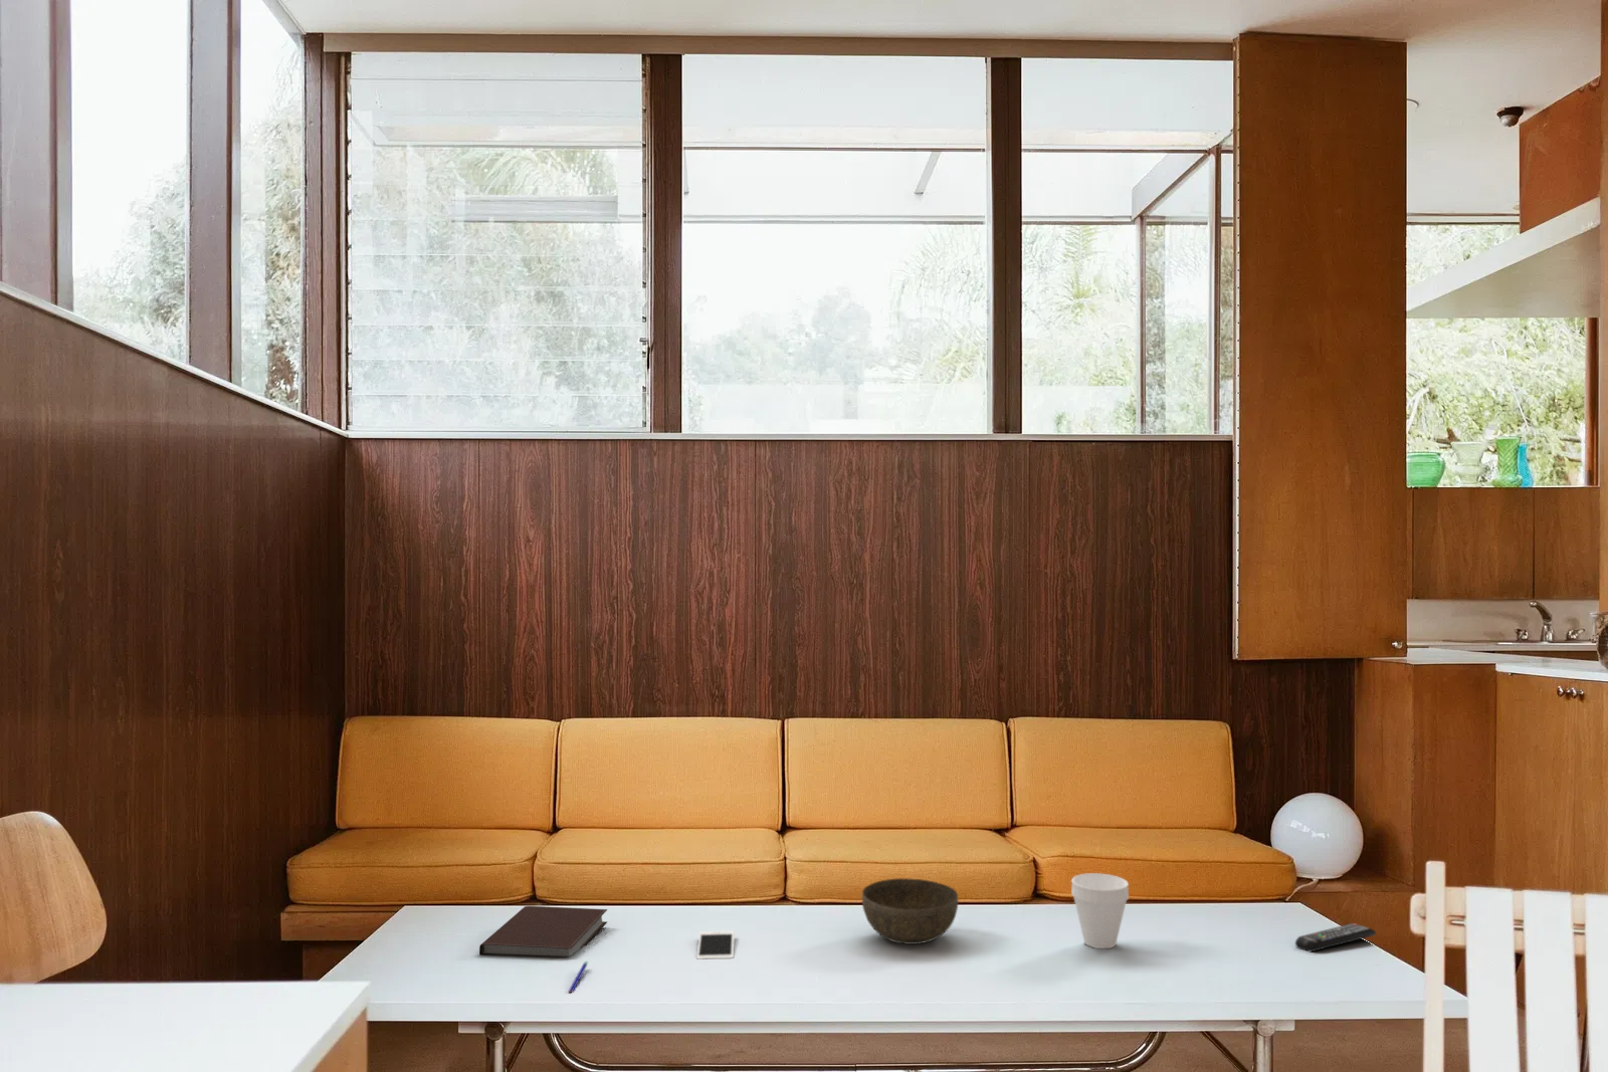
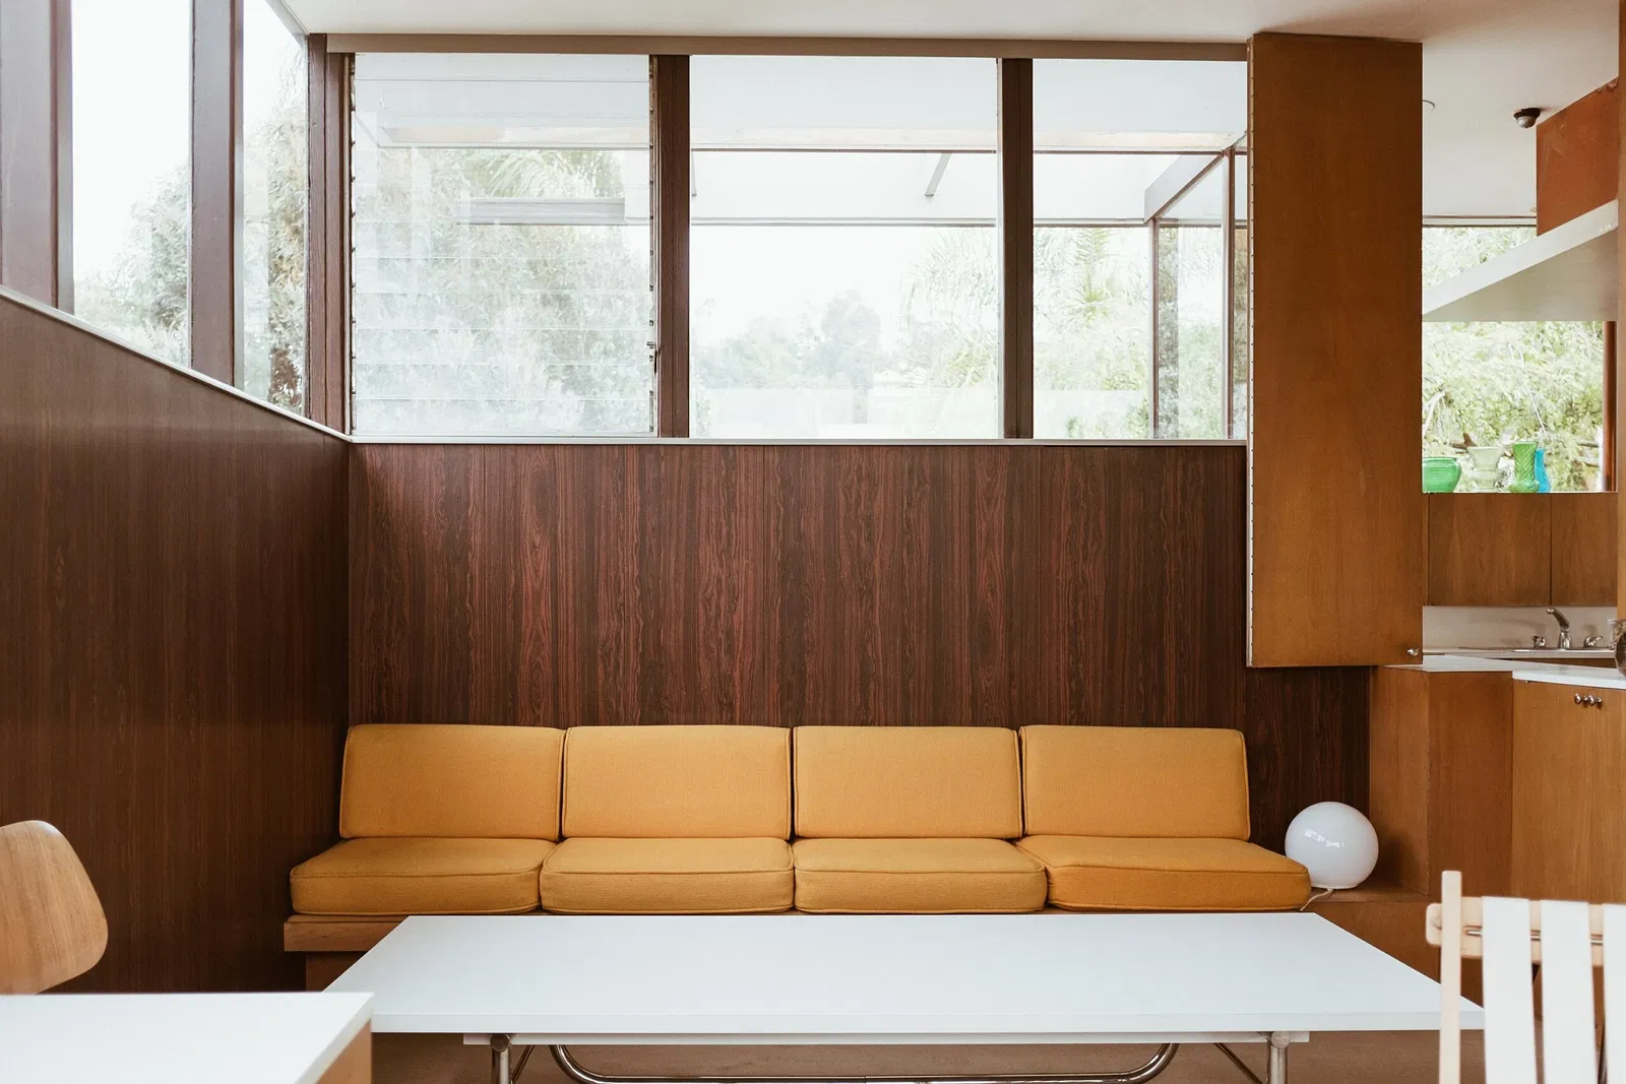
- pen (578, 976)
- bowl (909, 914)
- cell phone (715, 944)
- notebook (546, 932)
- cup (1100, 912)
- remote control (1335, 937)
